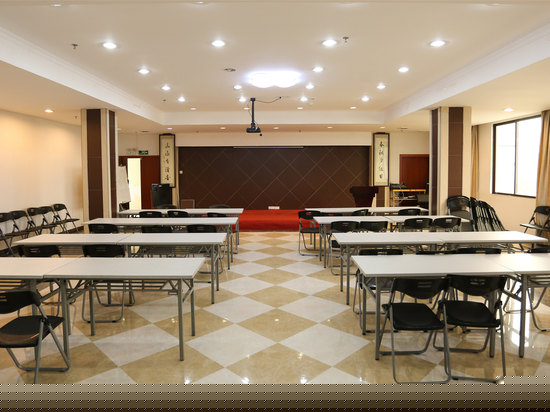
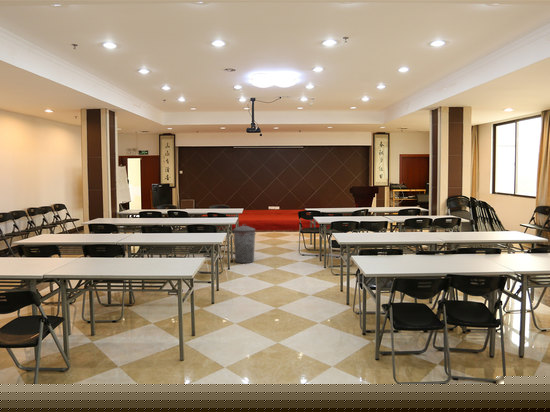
+ trash can (244, 243)
